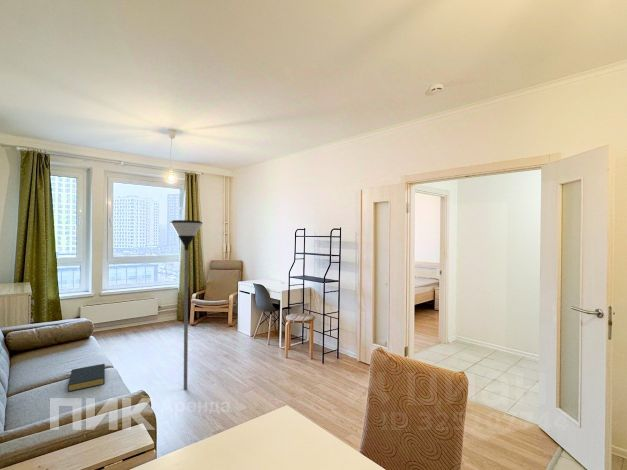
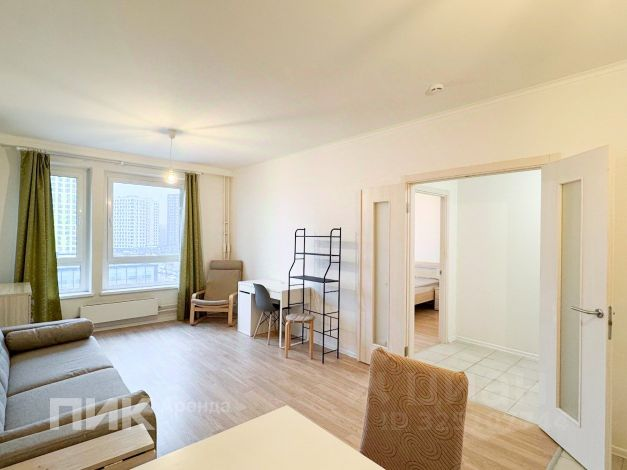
- hardback book (87, 376)
- floor lamp (186, 304)
